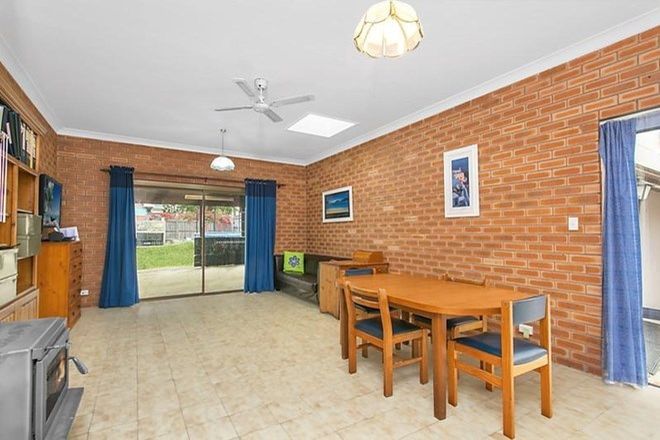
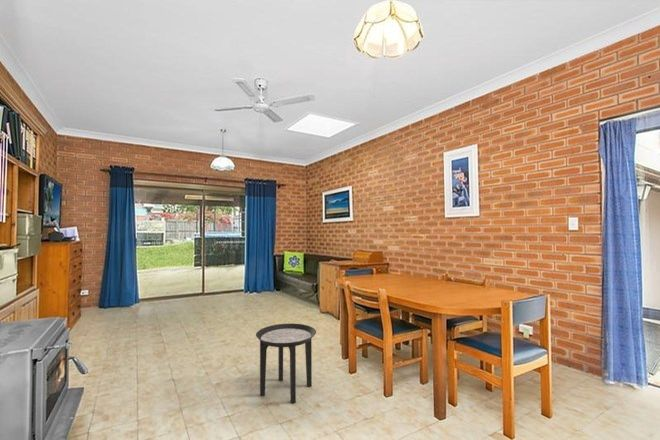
+ side table (282, 361)
